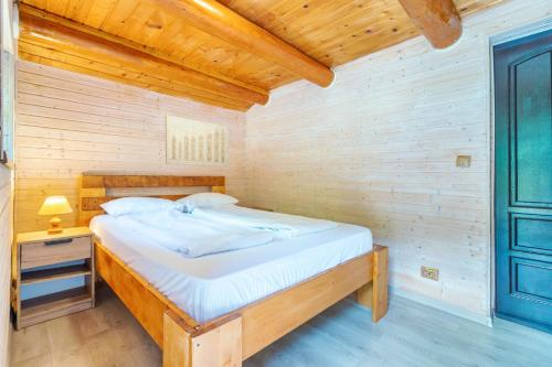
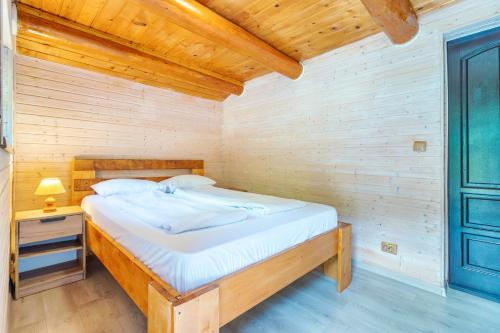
- wall art (199, 143)
